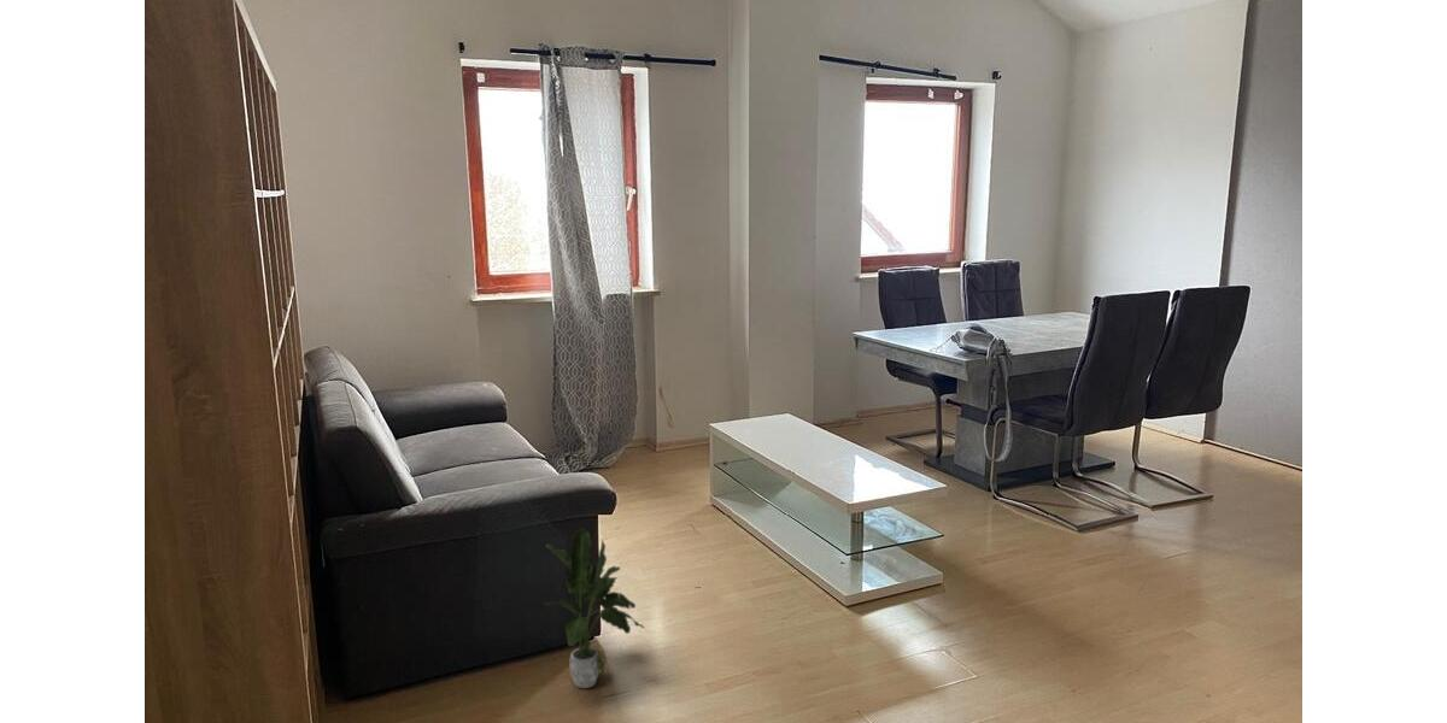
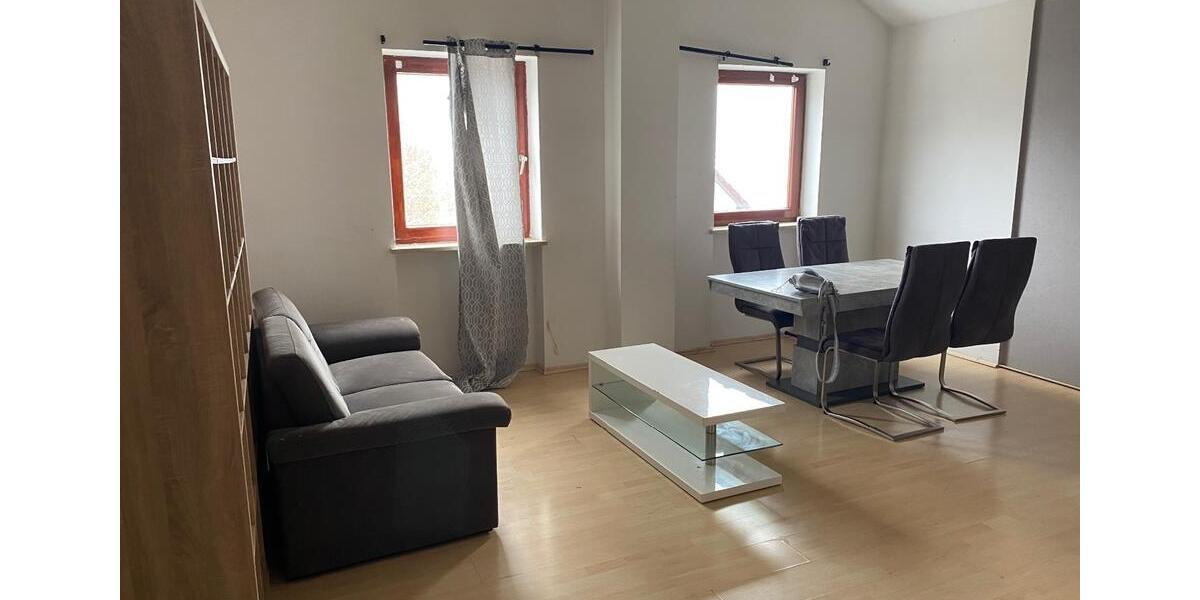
- potted plant (590, 611)
